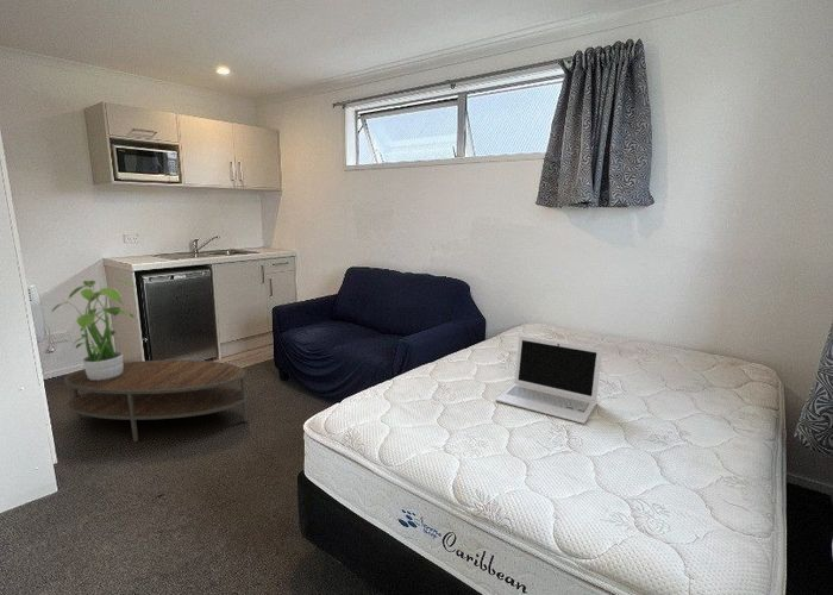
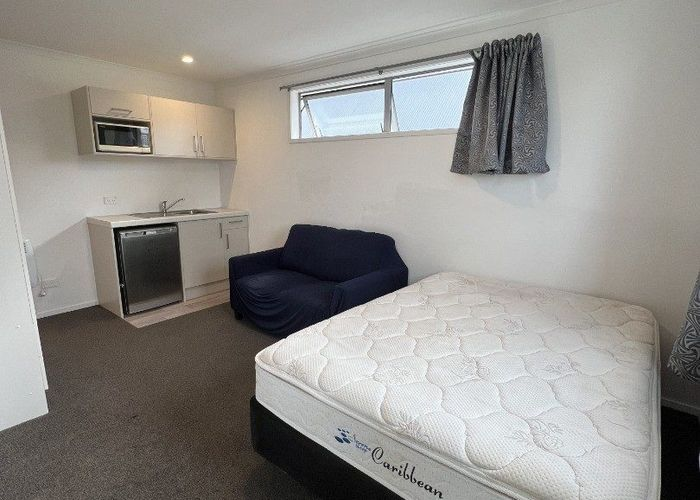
- laptop (547, 375)
- coffee table (159, 396)
- potted plant (106, 328)
